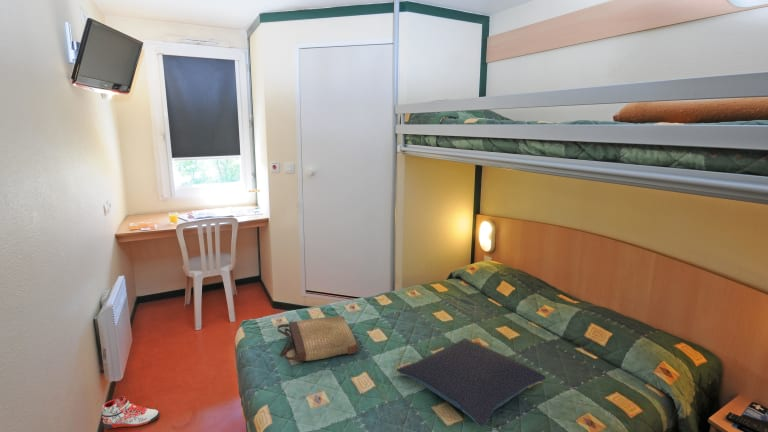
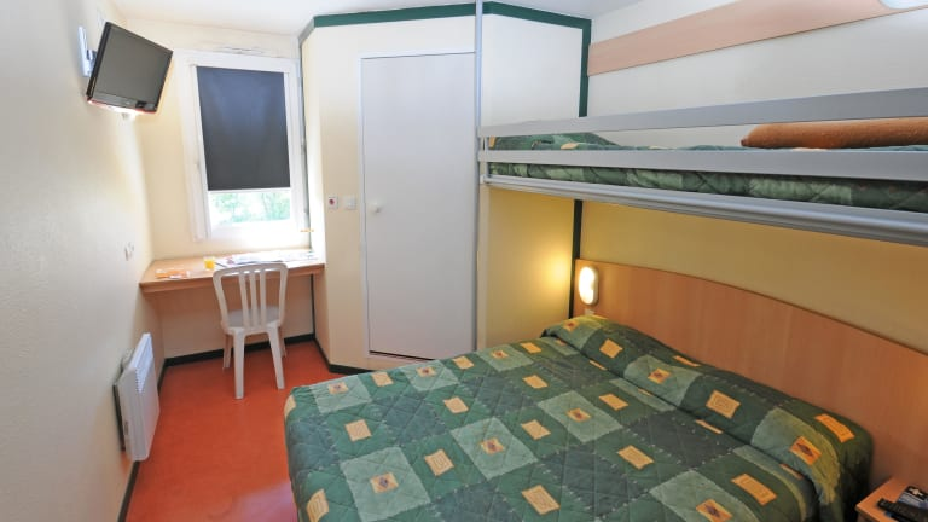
- sneaker (130, 410)
- shoulder bag (315, 337)
- pillow (470, 373)
